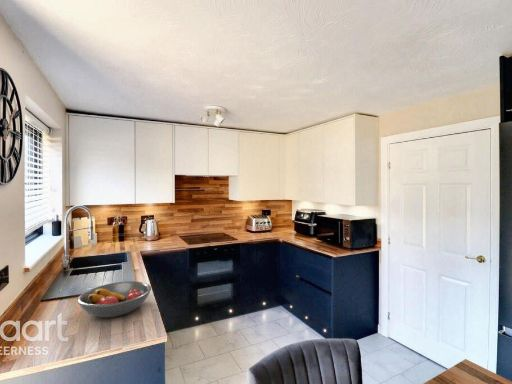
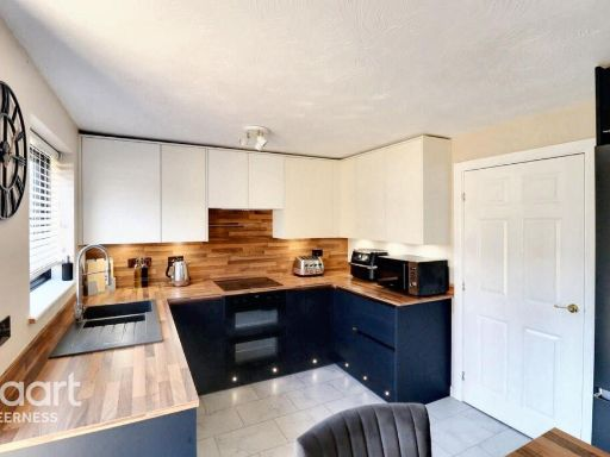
- fruit bowl (116, 298)
